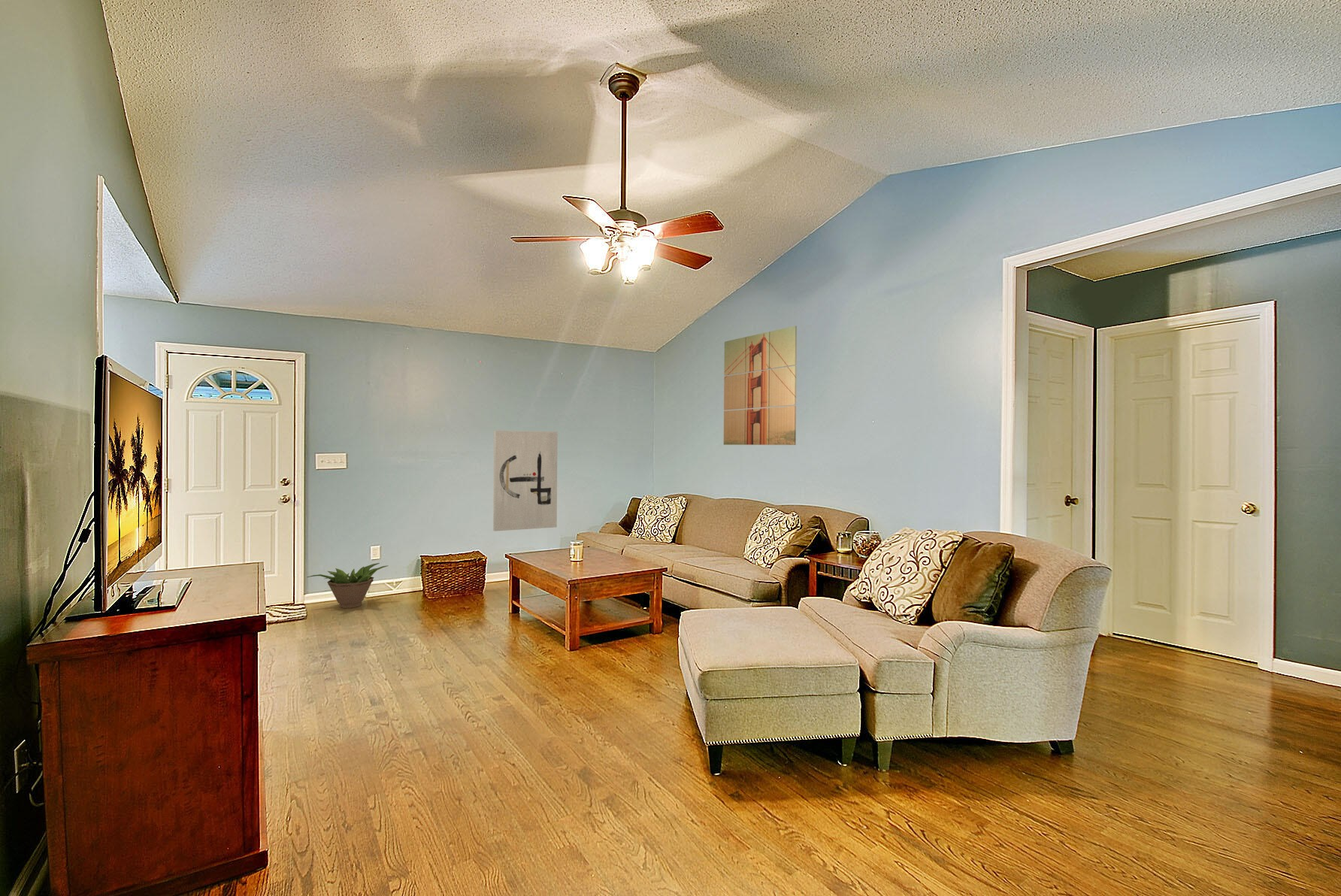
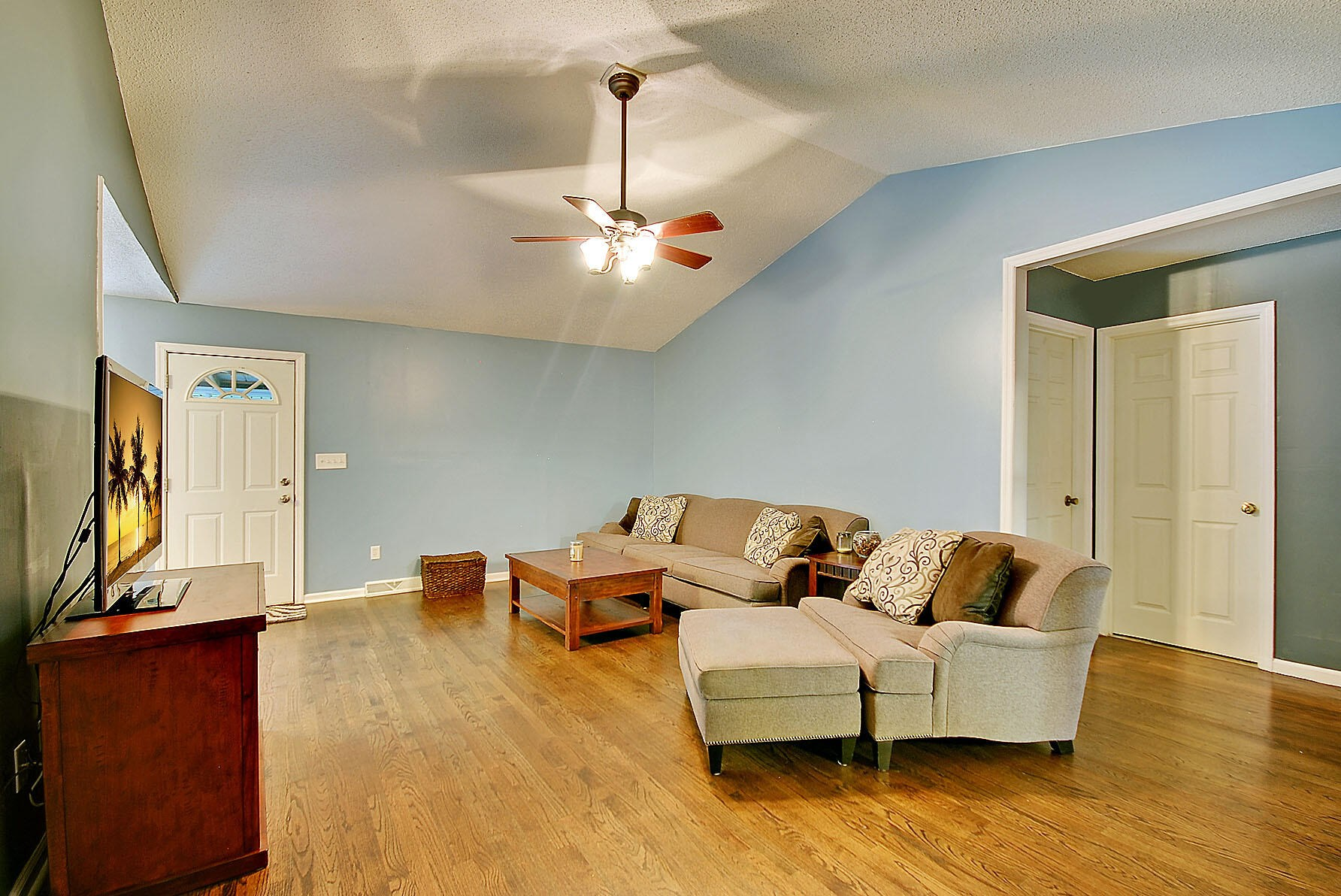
- decorative plant (348, 586)
- wall art (757, 389)
- wall art (525, 480)
